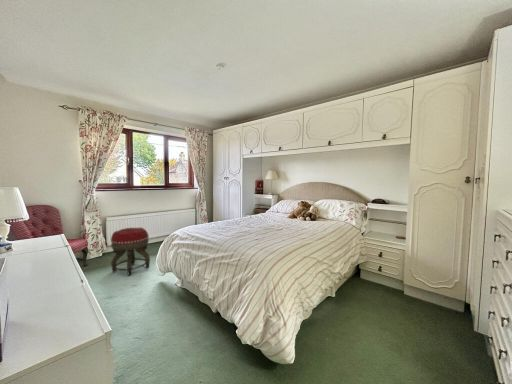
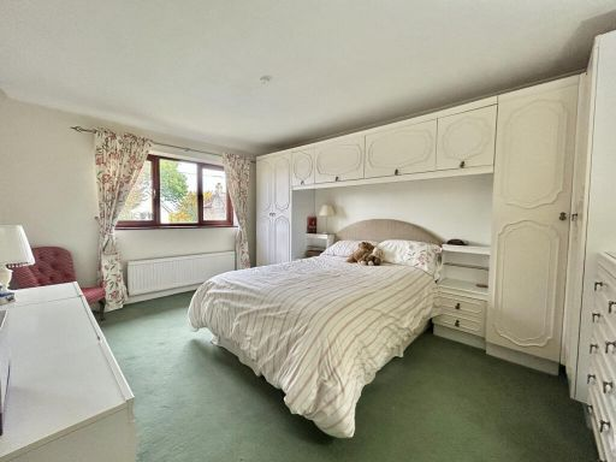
- footstool (130, 249)
